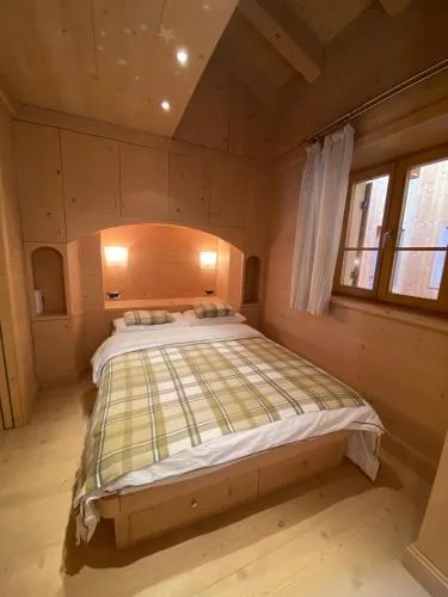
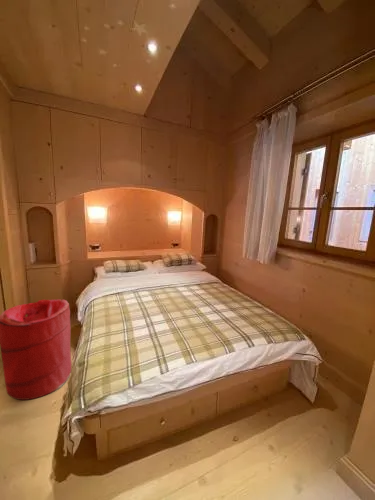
+ laundry hamper (38, 342)
